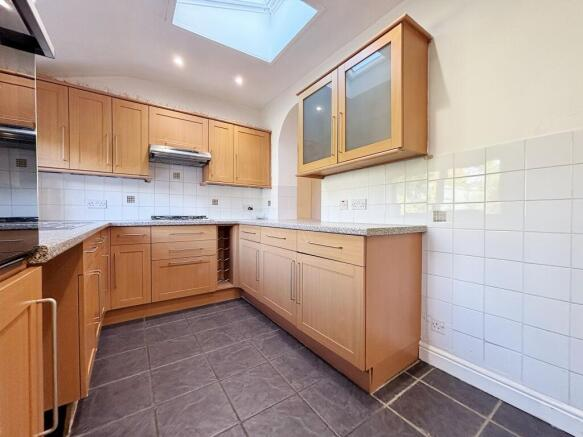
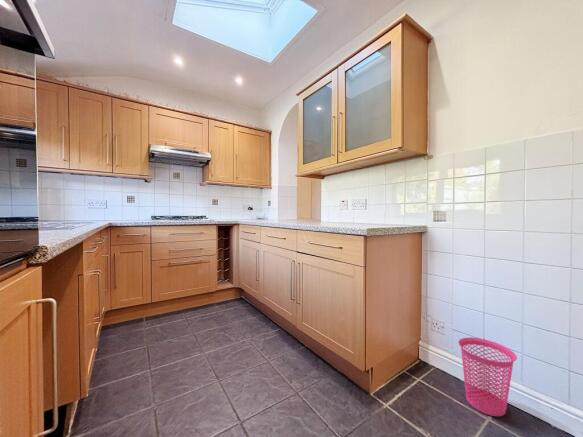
+ waste basket (485, 376)
